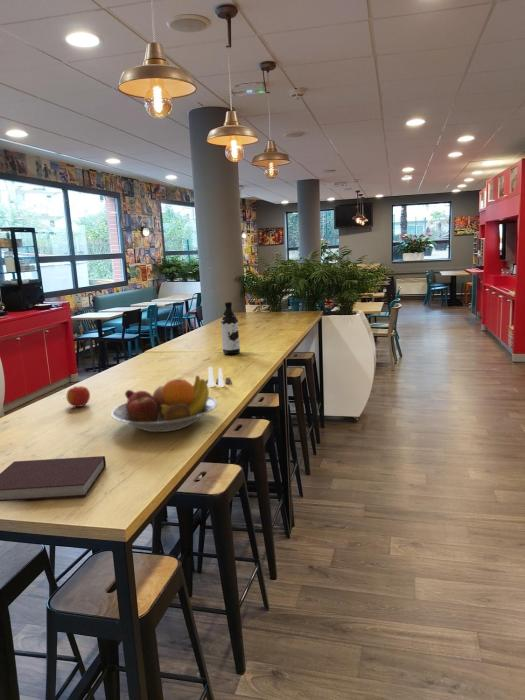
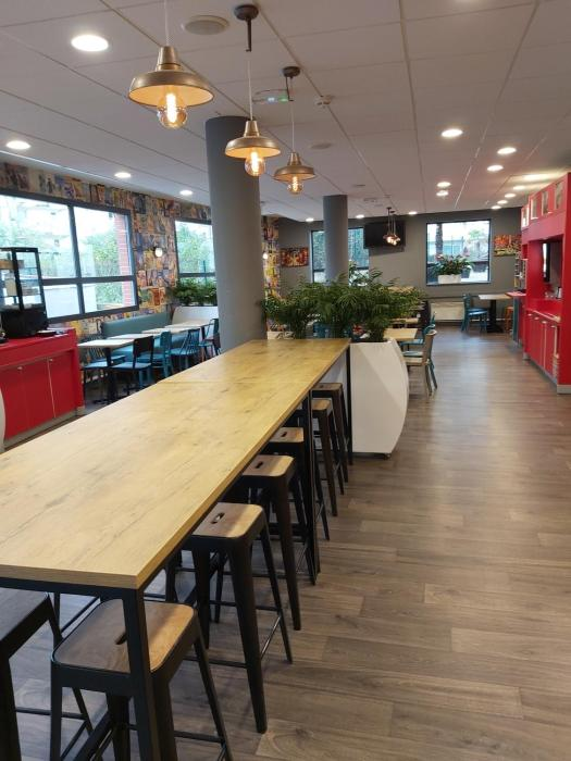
- fruit bowl (164, 402)
- notebook (47, 477)
- apple (78, 396)
- water bottle (229, 327)
- salt and pepper shaker set (218, 375)
